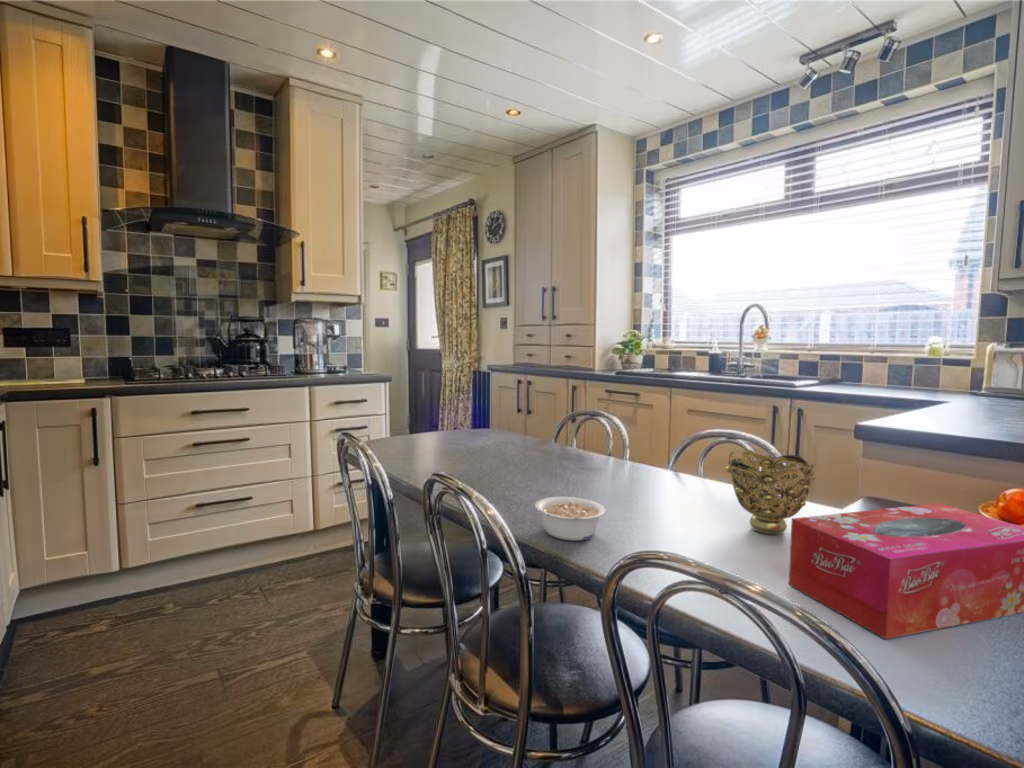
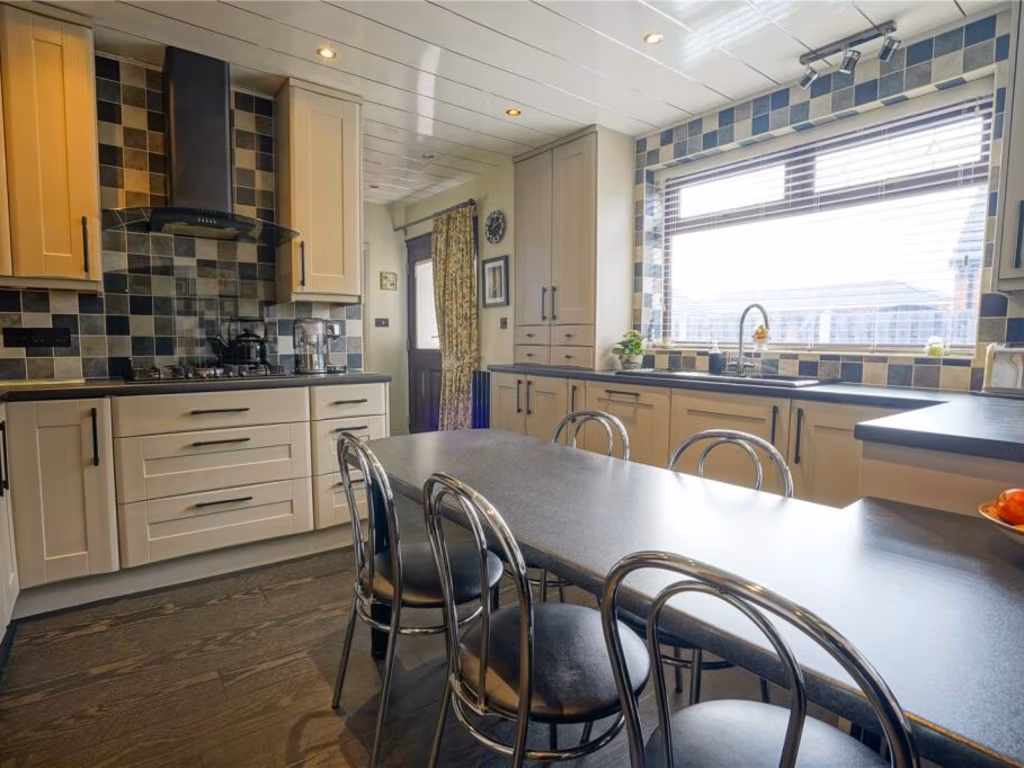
- legume (571, 517)
- decorative bowl (769, 494)
- tissue box (915, 561)
